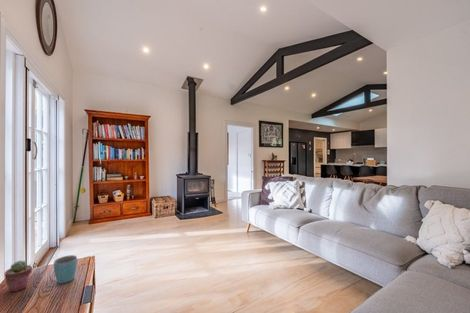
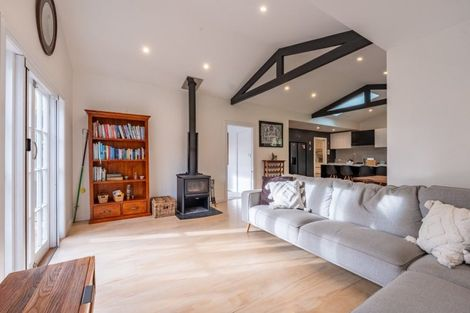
- potted succulent (18, 274)
- mug (64, 268)
